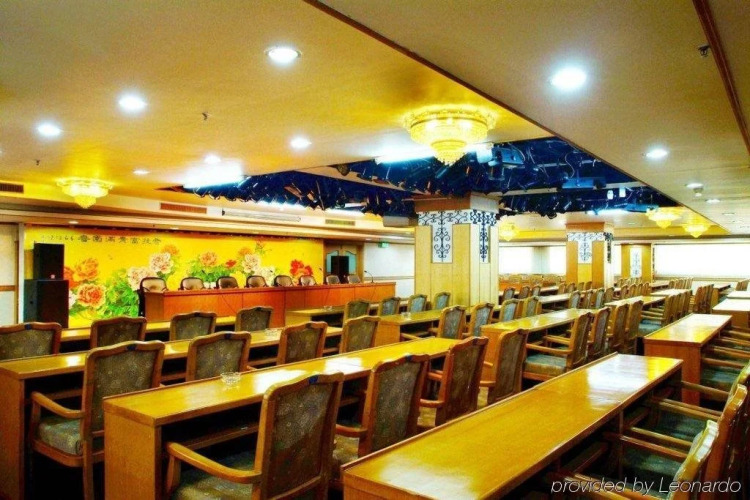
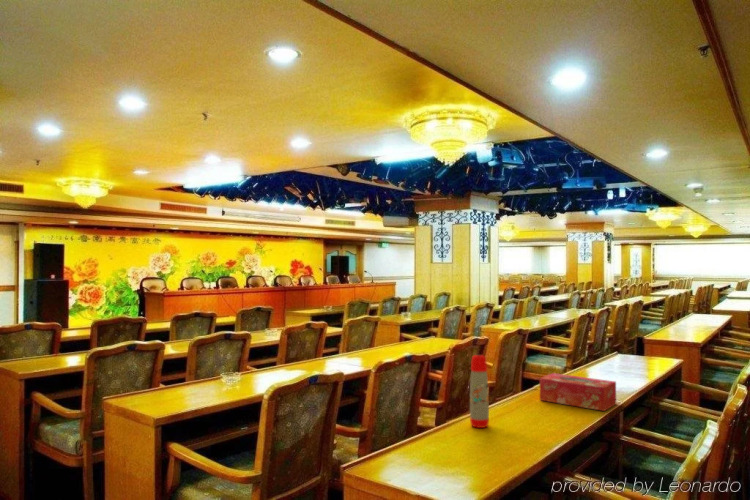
+ tissue box (577, 390)
+ water bottle (479, 390)
